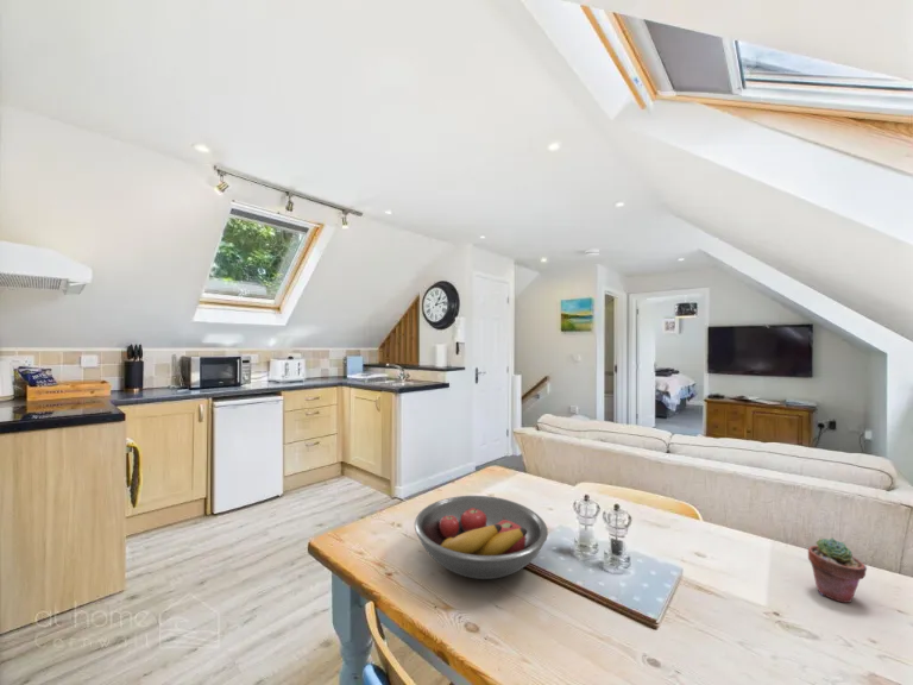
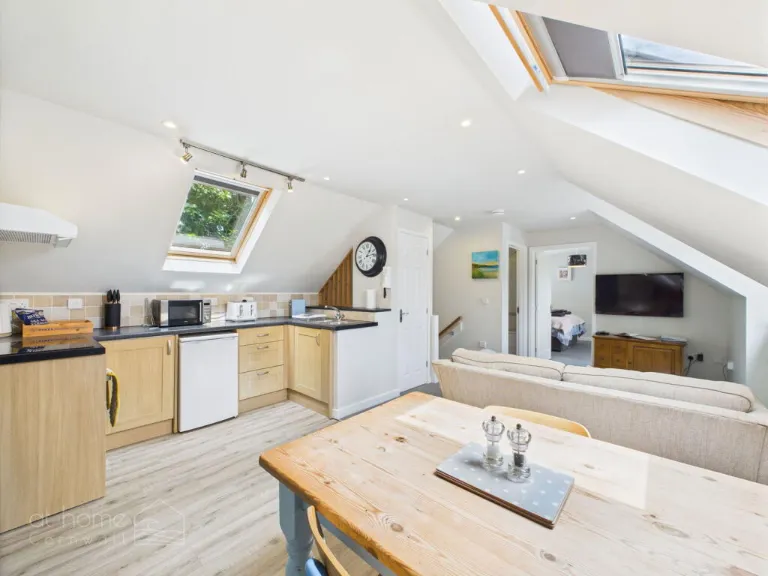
- fruit bowl (479, 535)
- potted succulent (835, 567)
